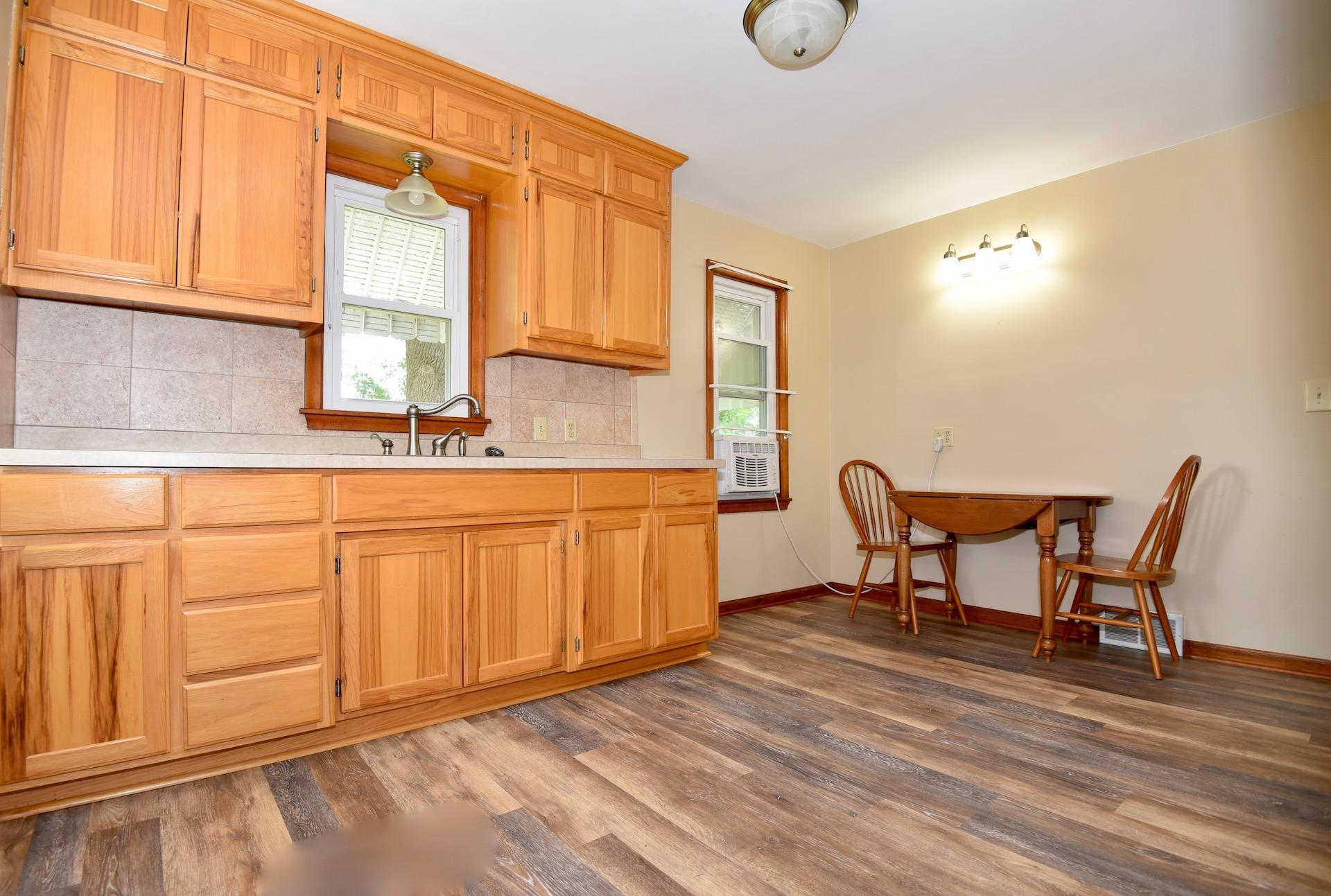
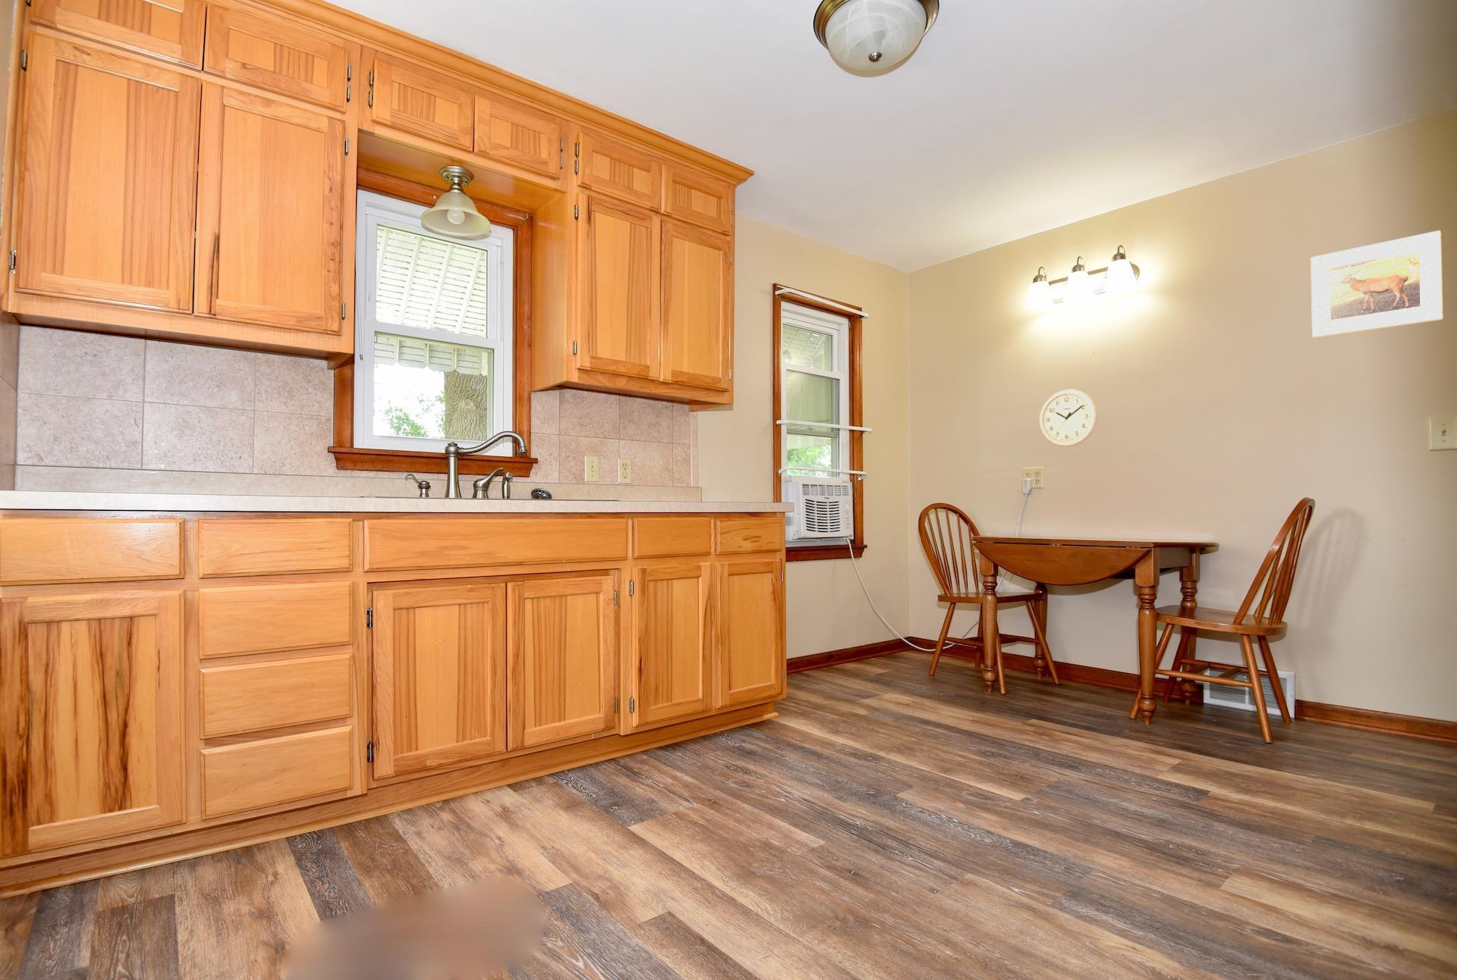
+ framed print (1374, 287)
+ wall clock (1066, 418)
